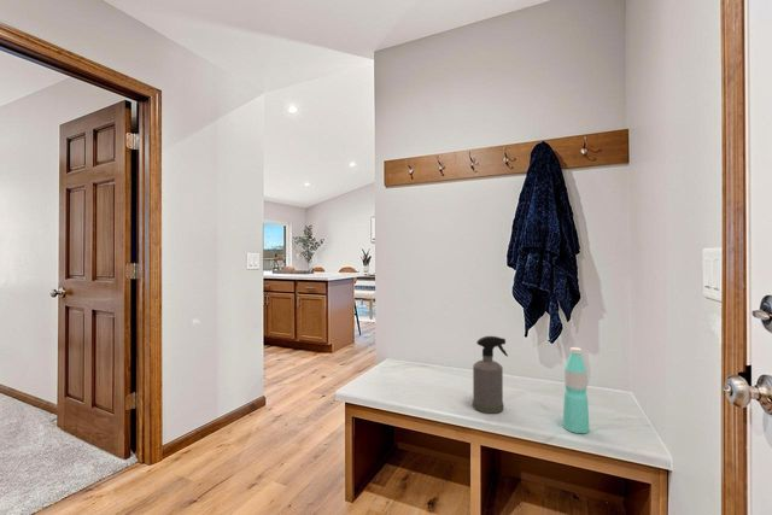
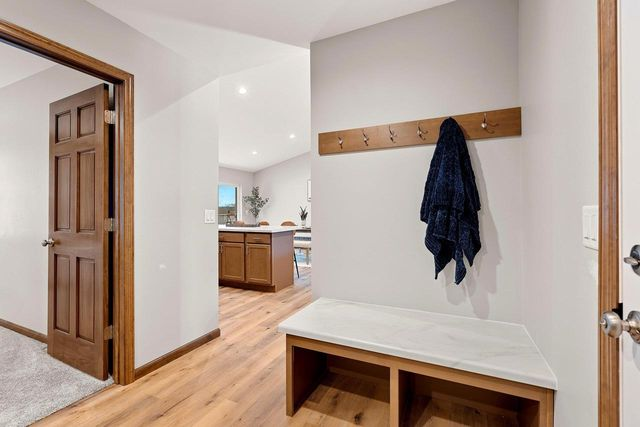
- water bottle (575, 387)
- spray bottle (490, 371)
